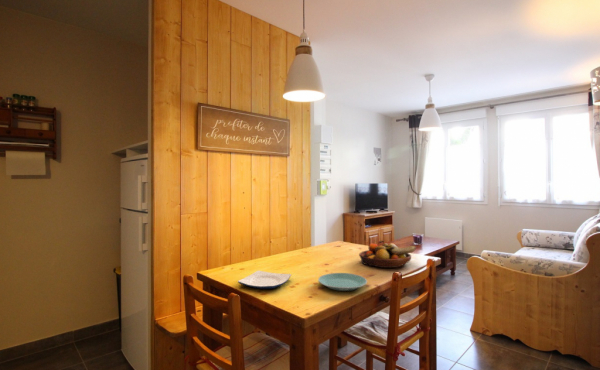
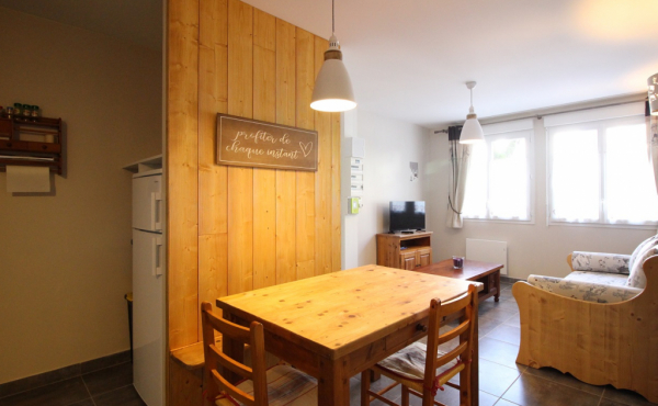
- plate (342, 282)
- plate (265, 280)
- fruit bowl (385, 252)
